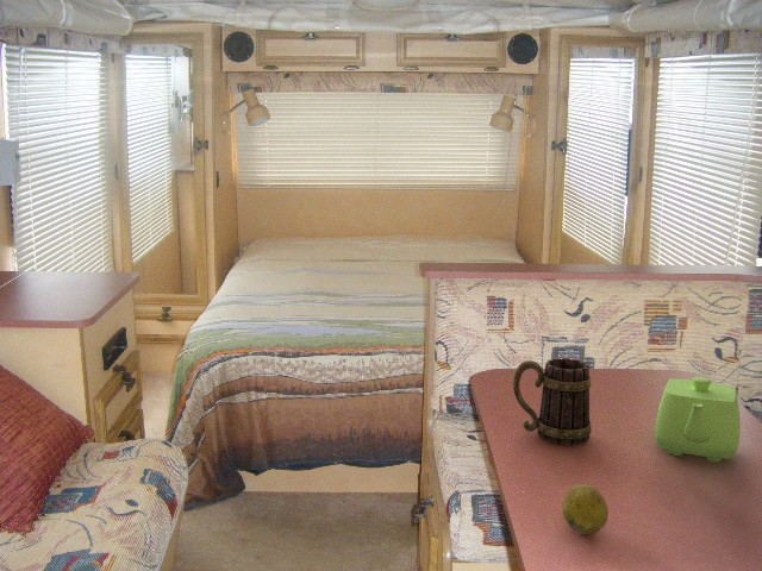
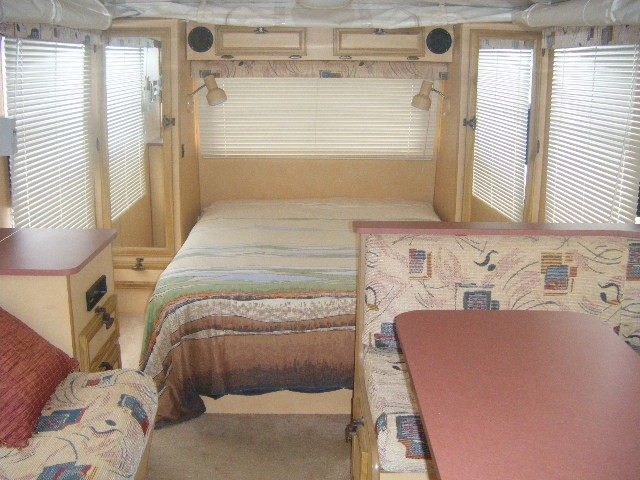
- fruit (585, 510)
- mug (552, 399)
- teapot (698, 418)
